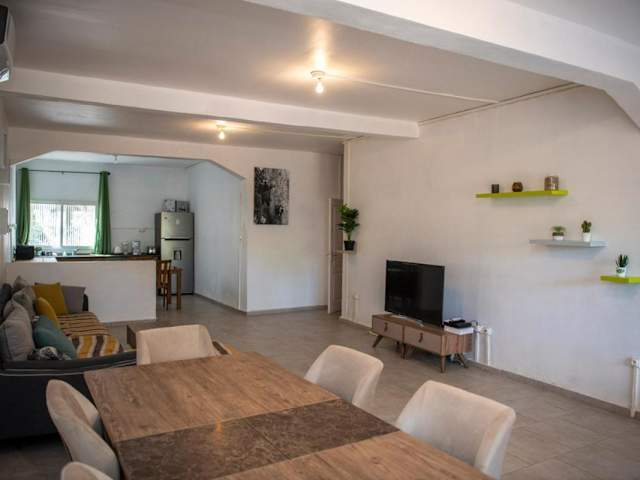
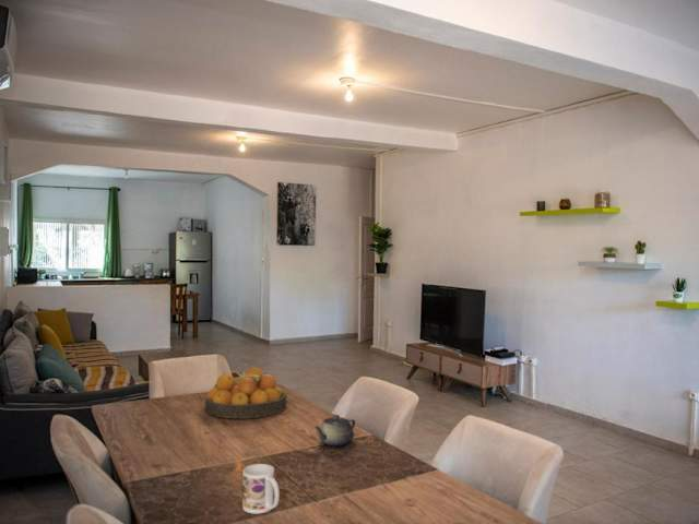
+ teapot (334, 429)
+ mug (262, 489)
+ fruit bowl (246, 389)
